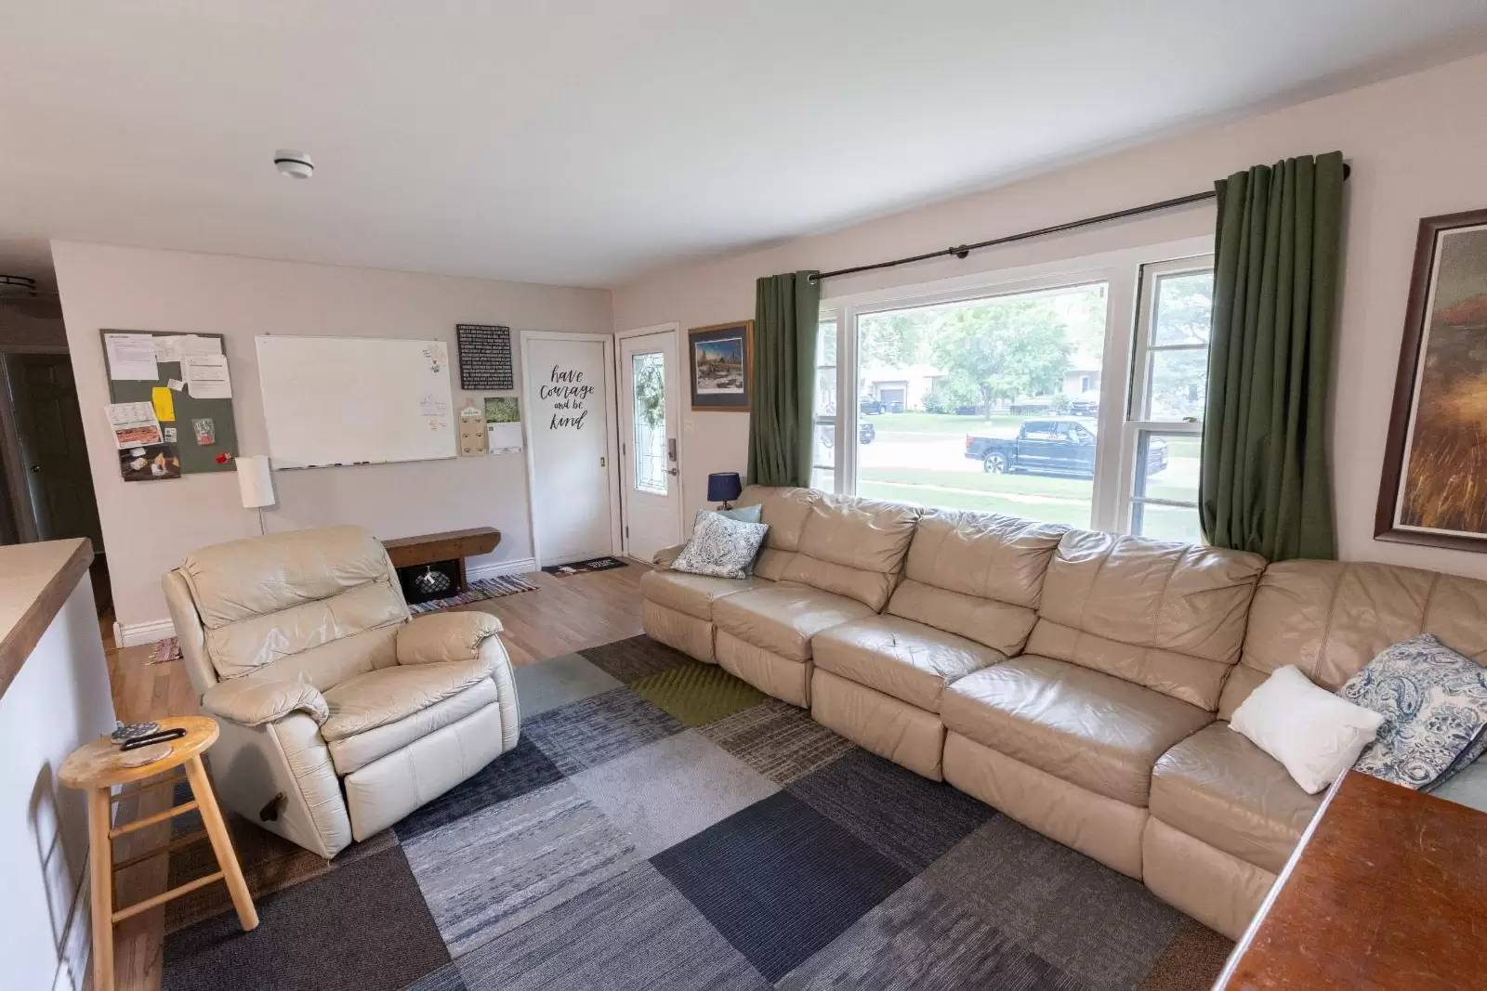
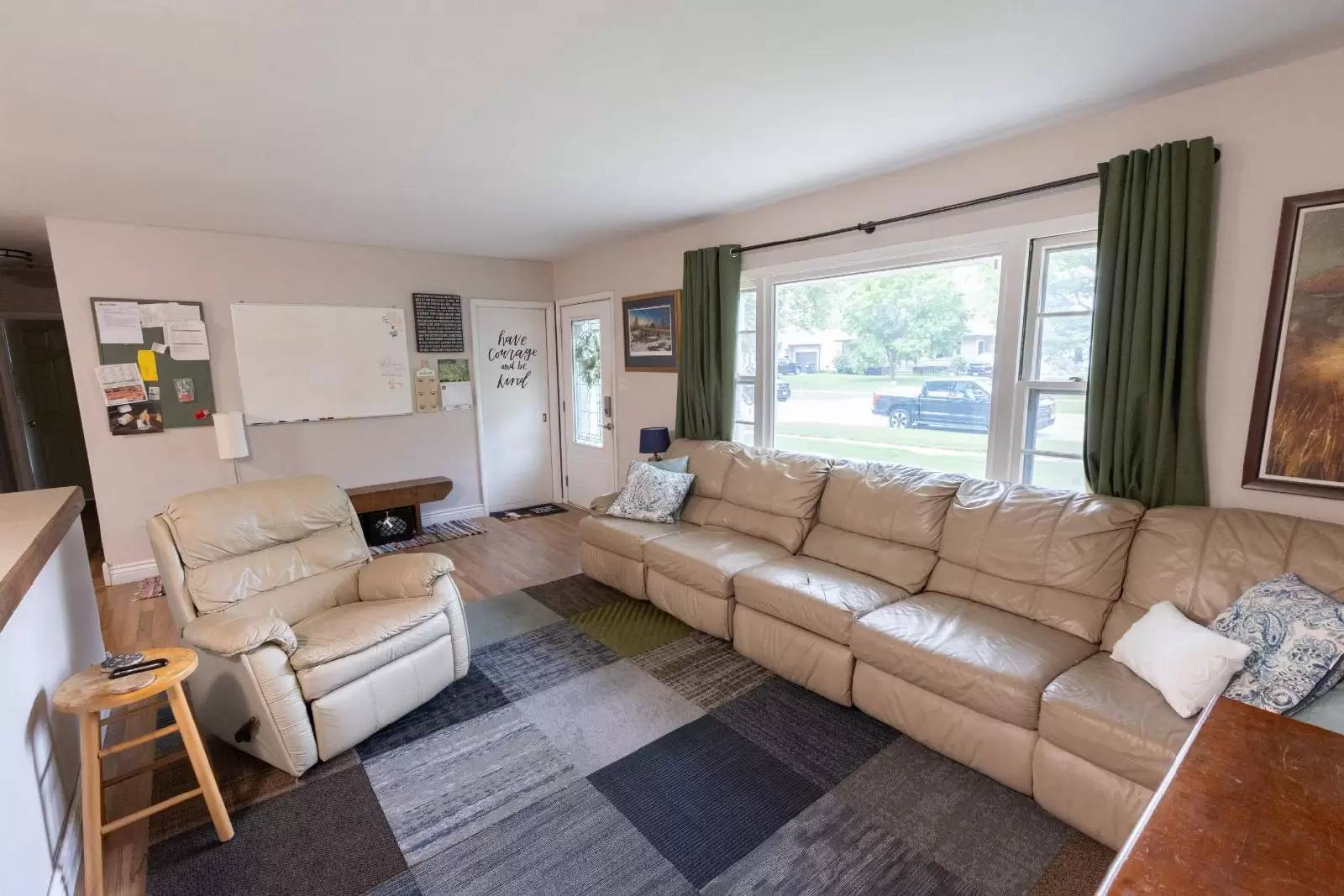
- smoke detector (293, 165)
